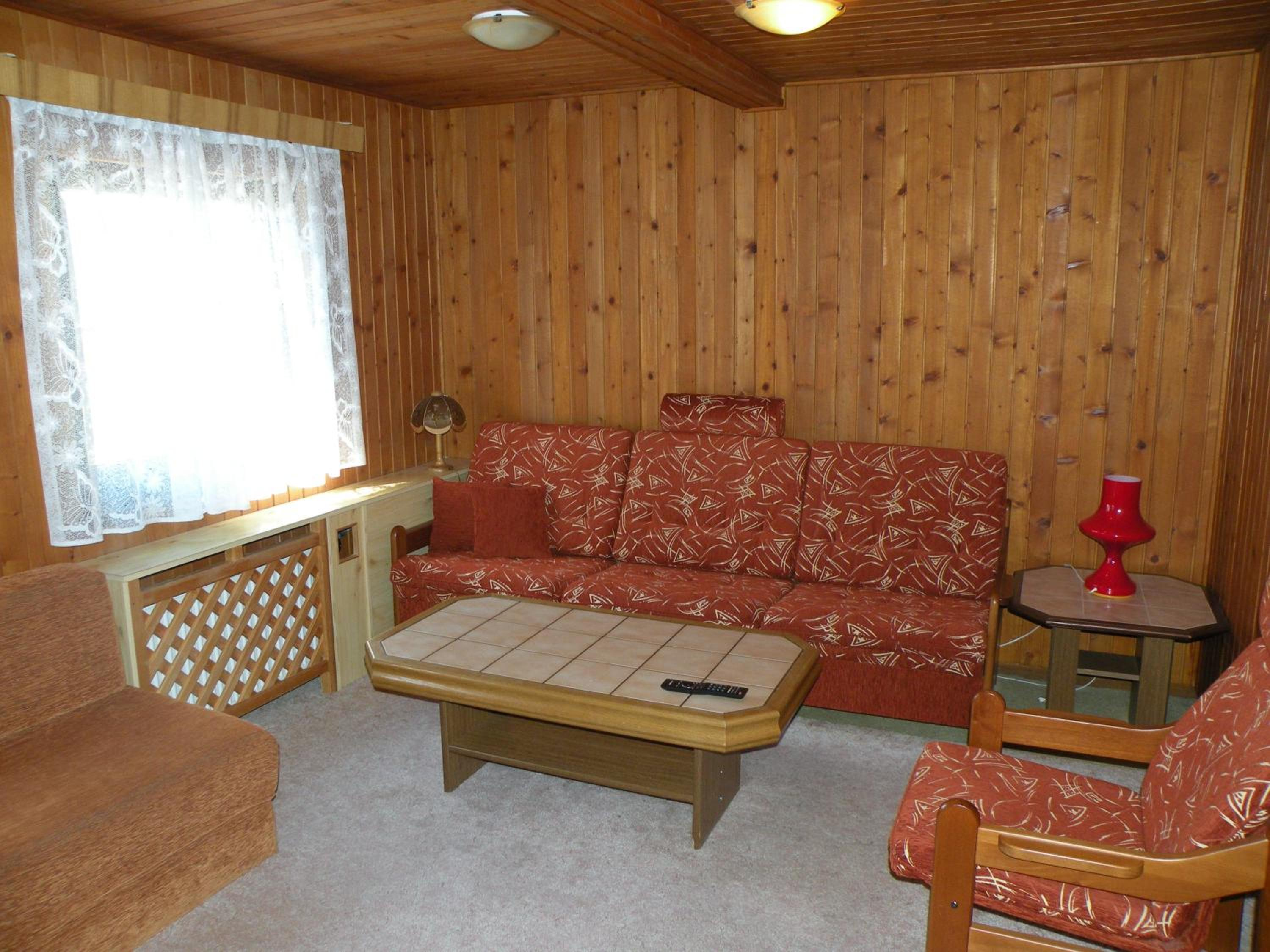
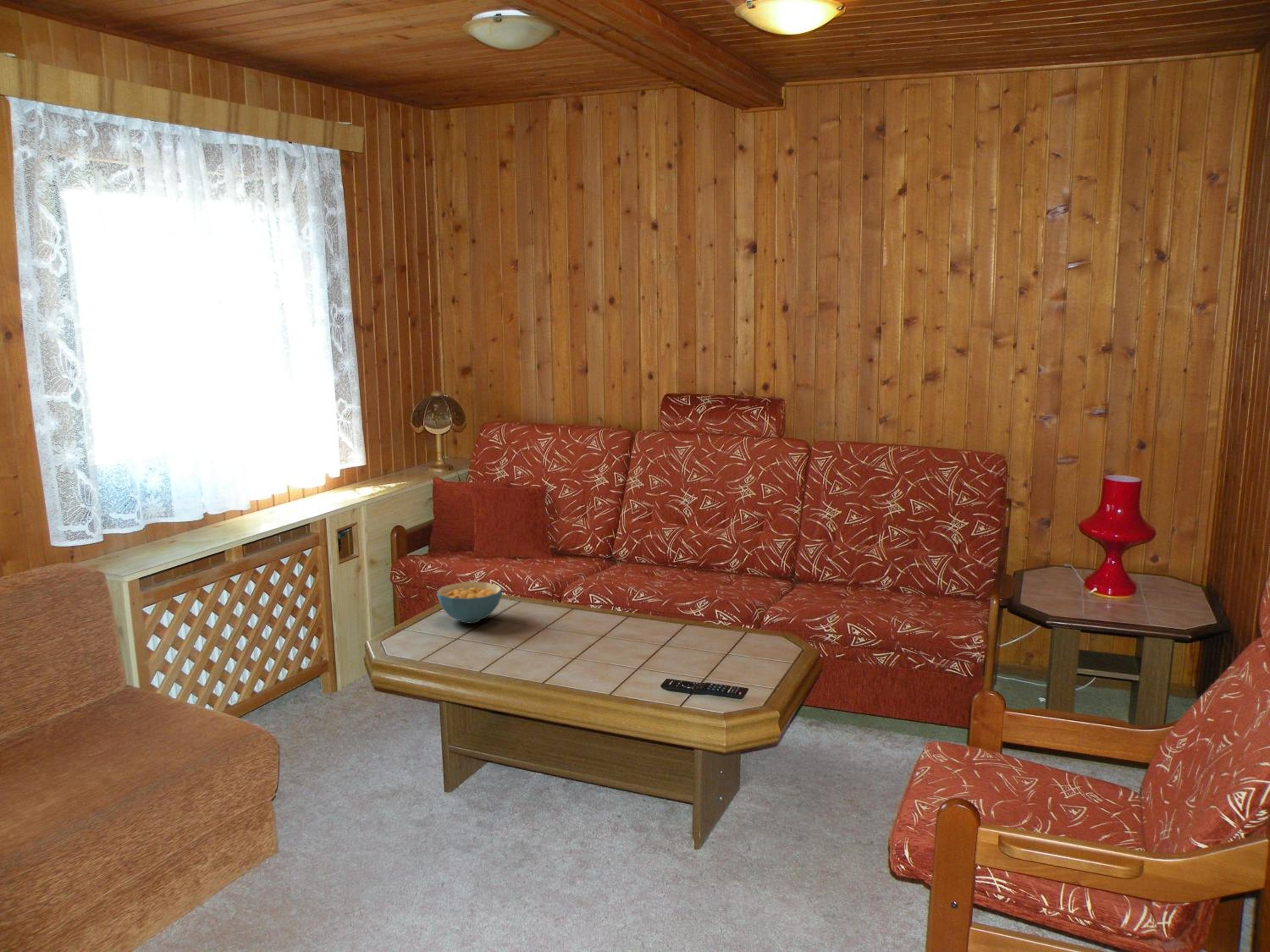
+ cereal bowl (470, 605)
